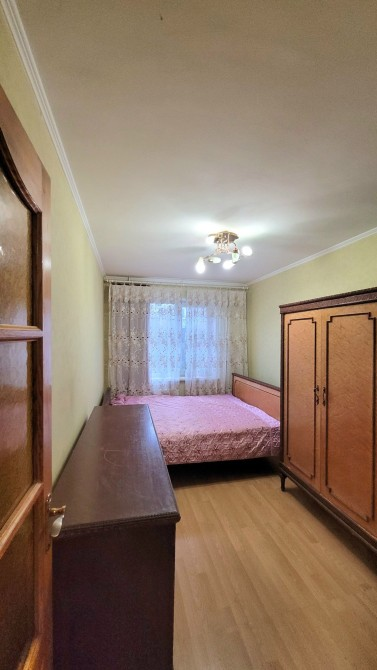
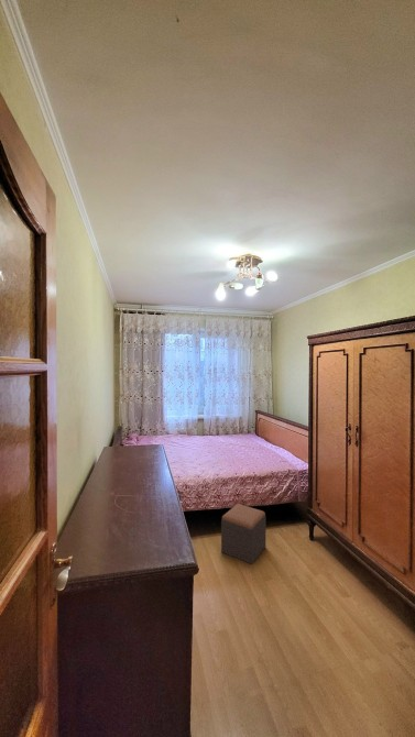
+ footstool (243, 530)
